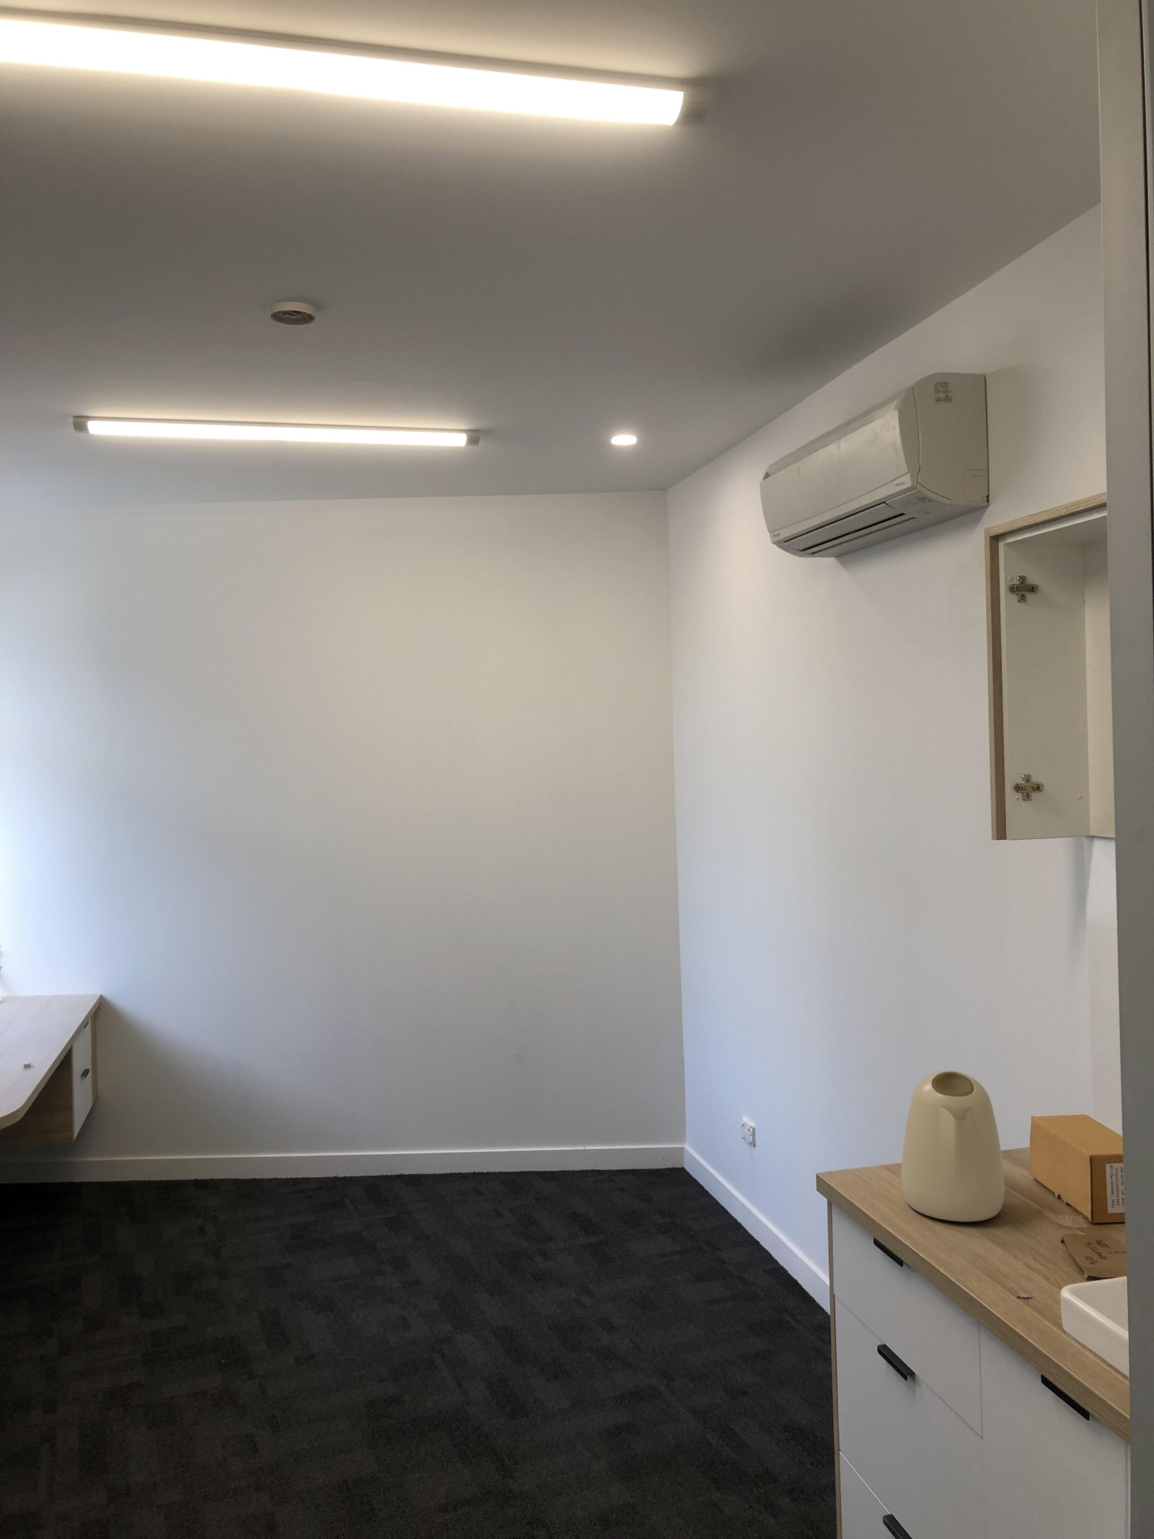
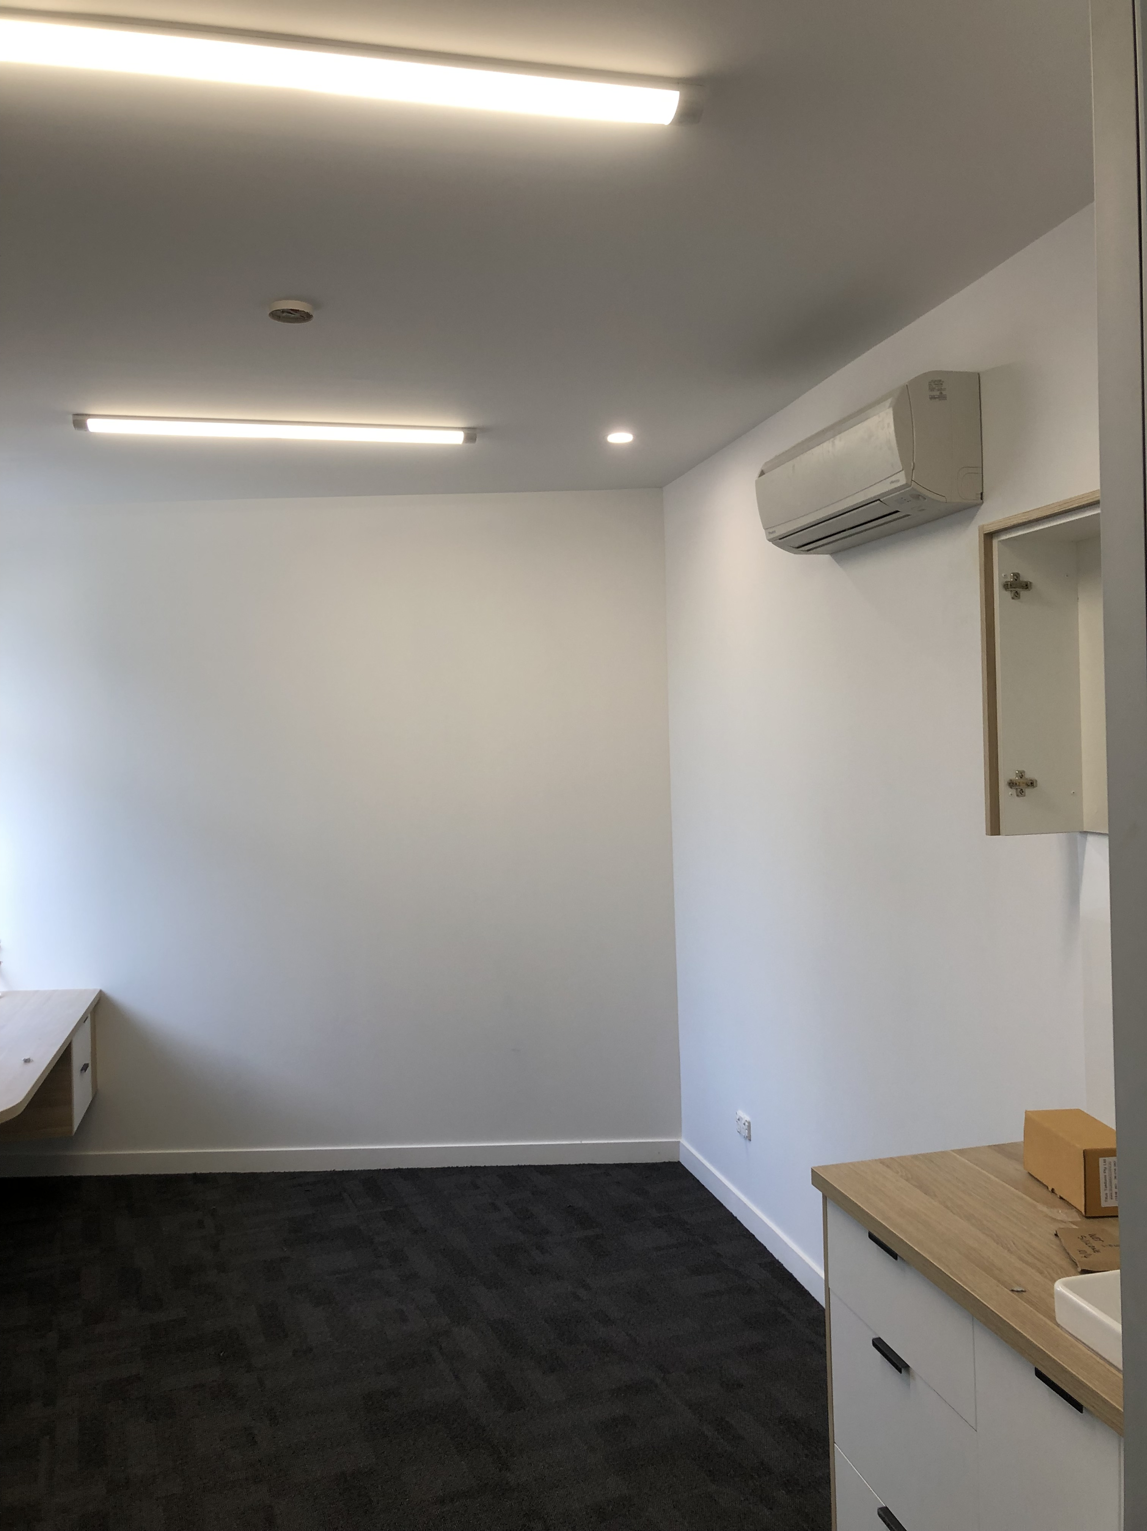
- kettle (950, 1137)
